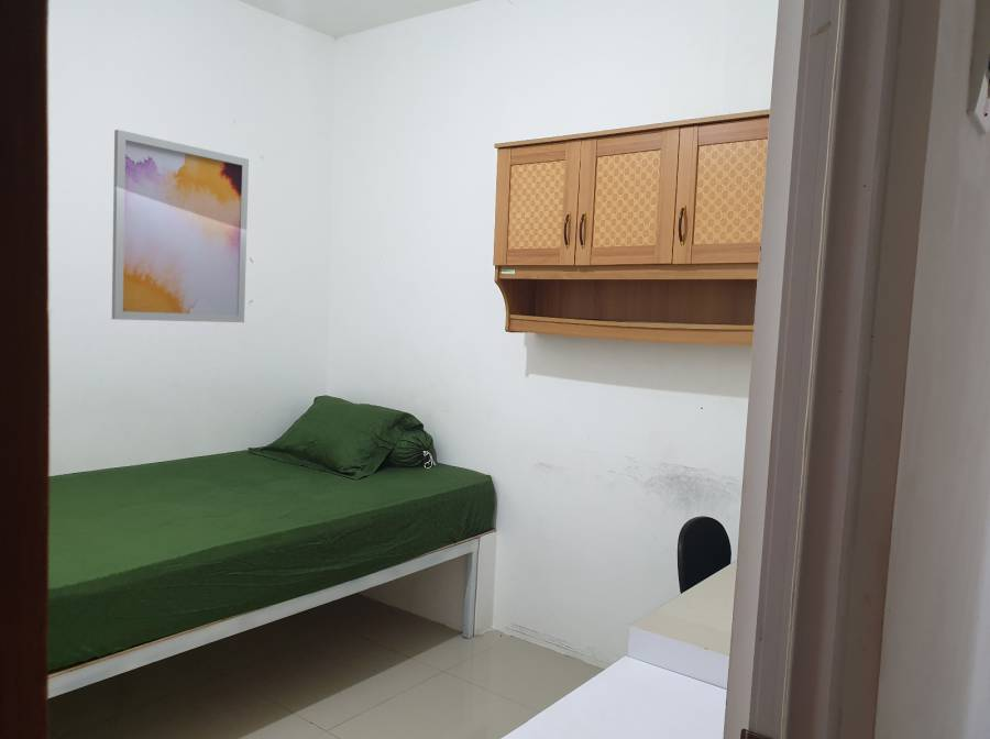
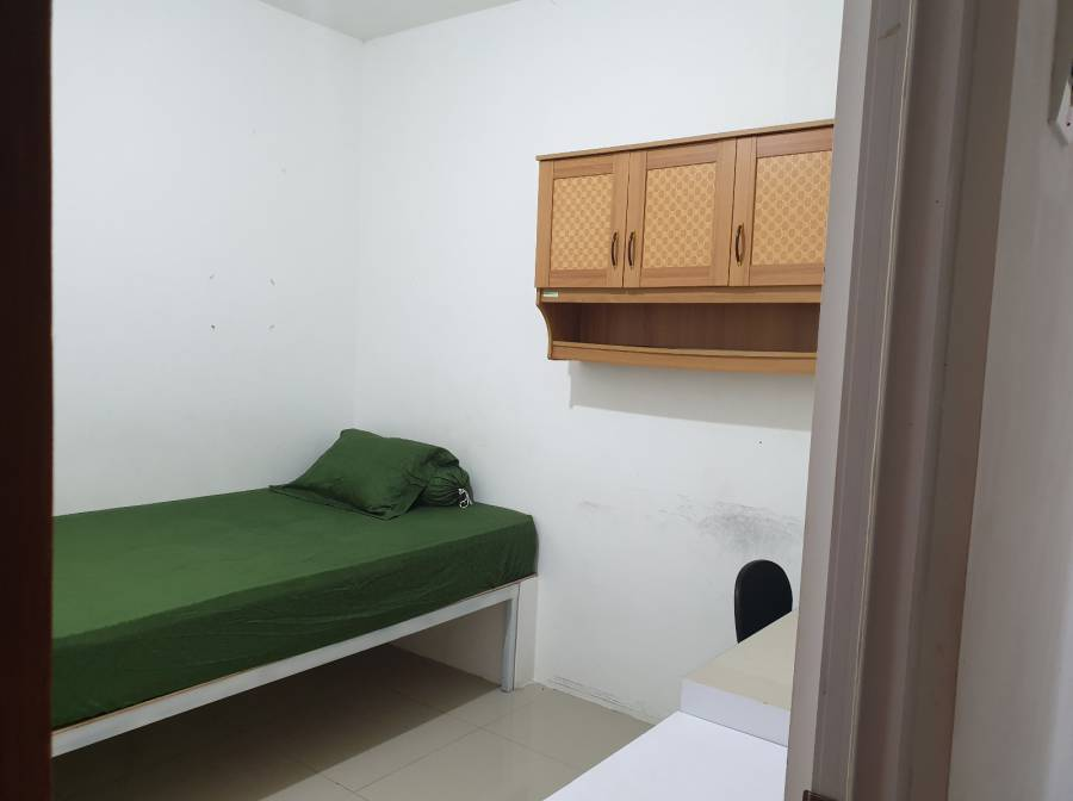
- wall art (184, 233)
